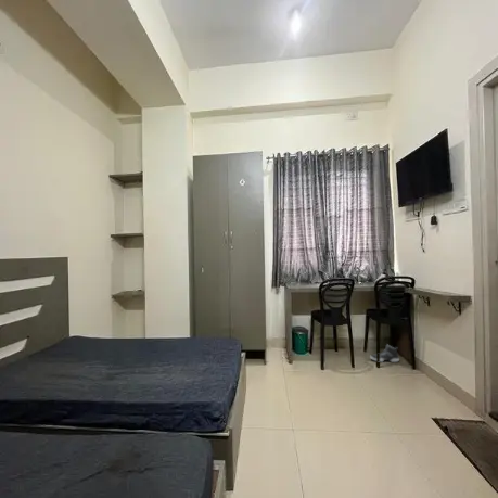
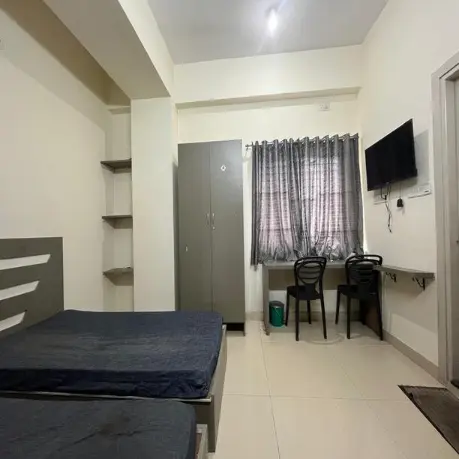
- sneaker (384, 353)
